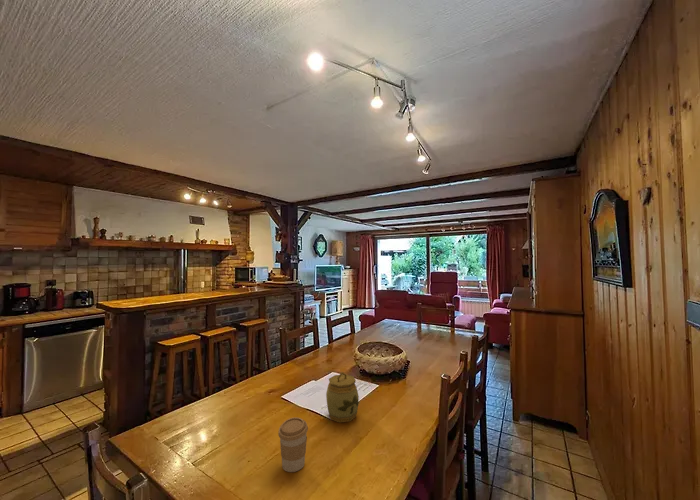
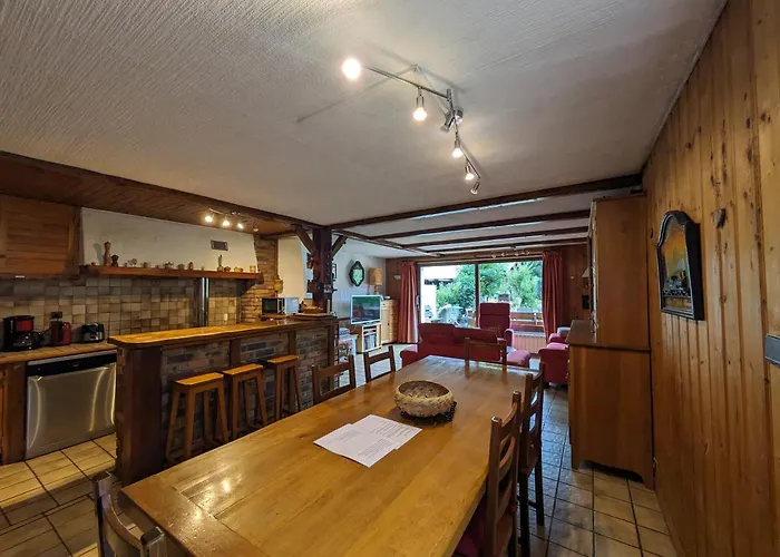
- coffee cup (293, 443)
- jar (342, 393)
